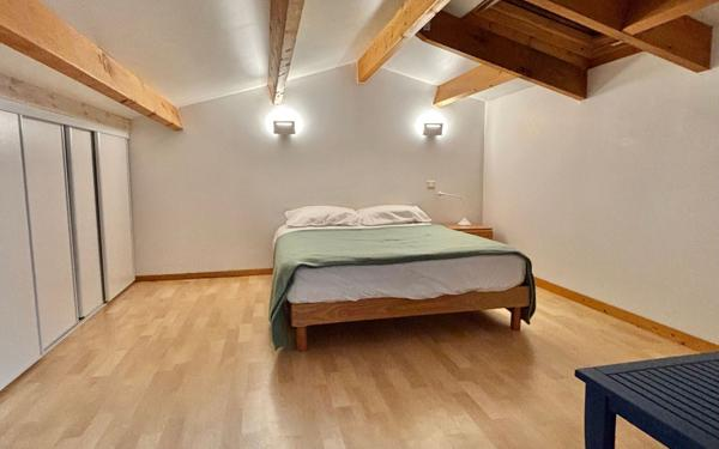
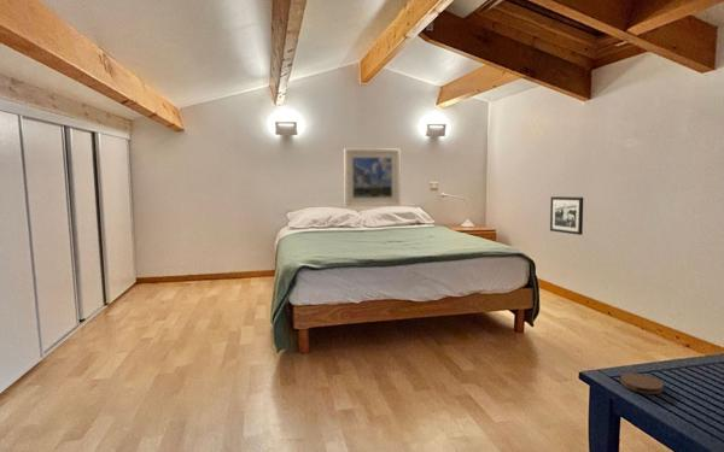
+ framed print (372, 177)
+ coaster (641, 382)
+ picture frame (565, 215)
